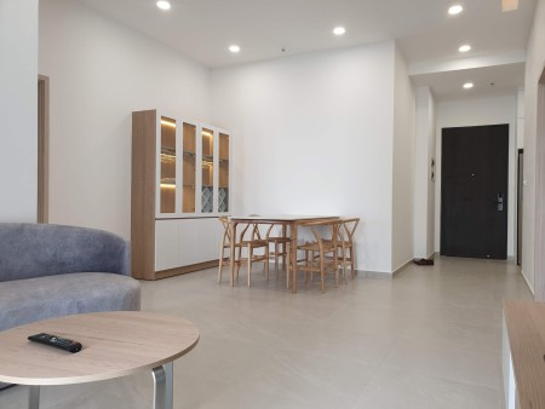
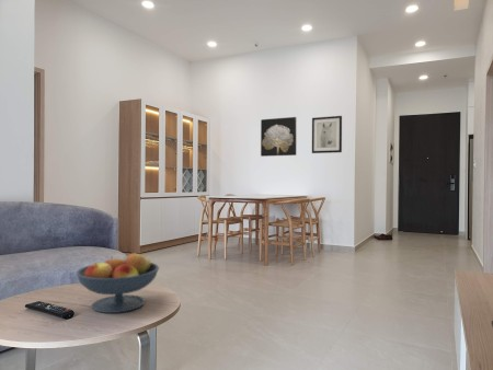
+ fruit bowl (118, 280)
+ wall art (278, 137)
+ wall art (326, 135)
